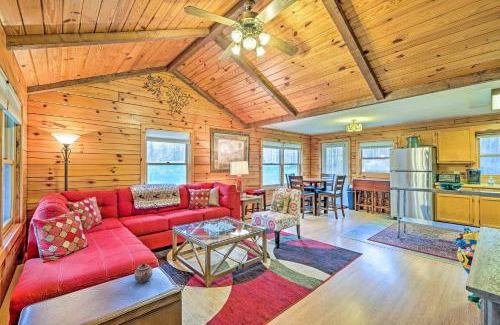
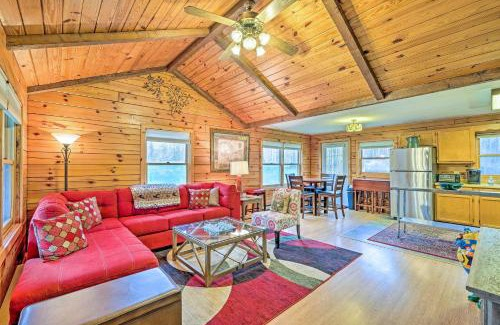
- teapot (143, 271)
